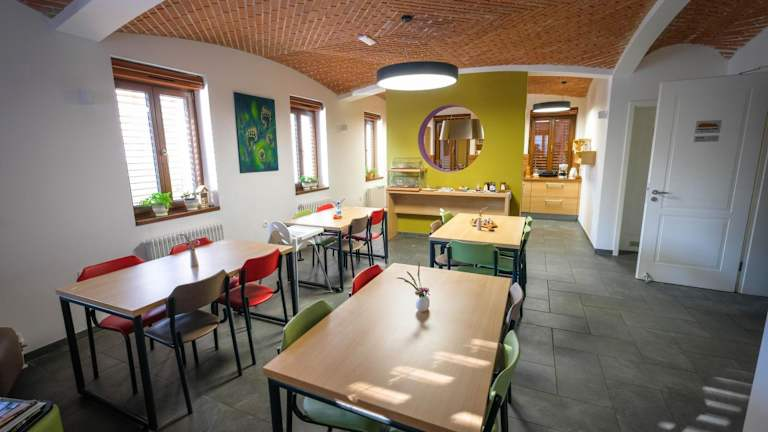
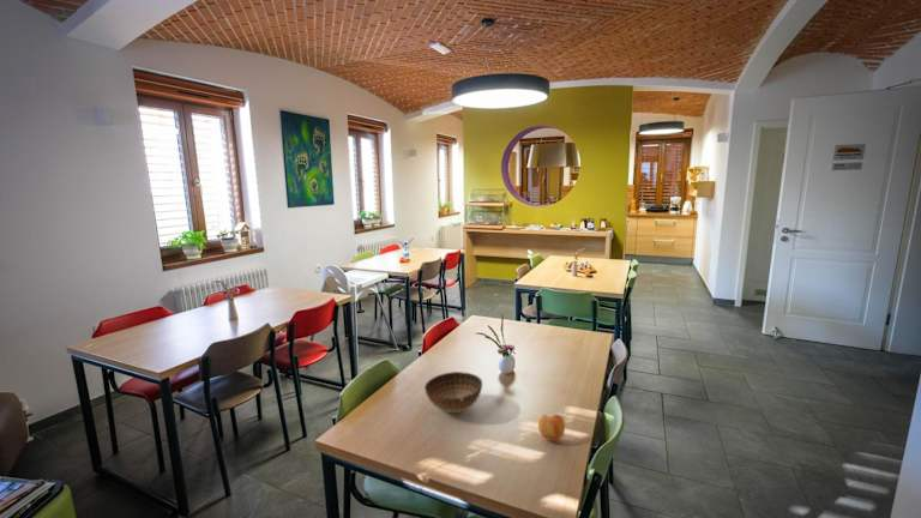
+ bowl (453, 396)
+ fruit (550, 428)
